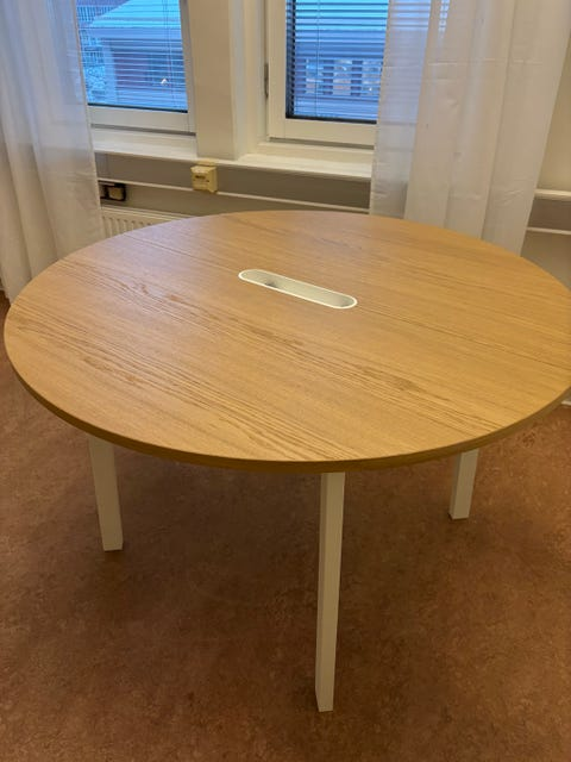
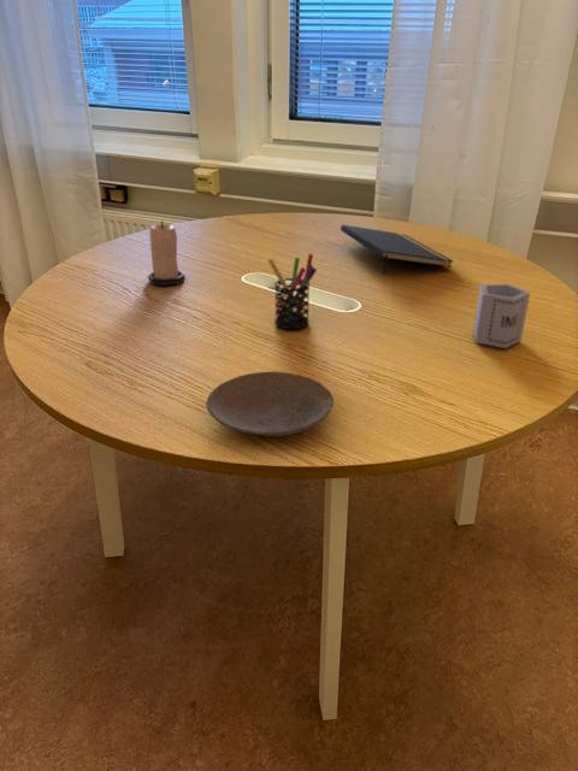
+ plate (270, 407)
+ pen holder (294, 287)
+ notepad (394, 245)
+ cup (496, 312)
+ candle (164, 251)
